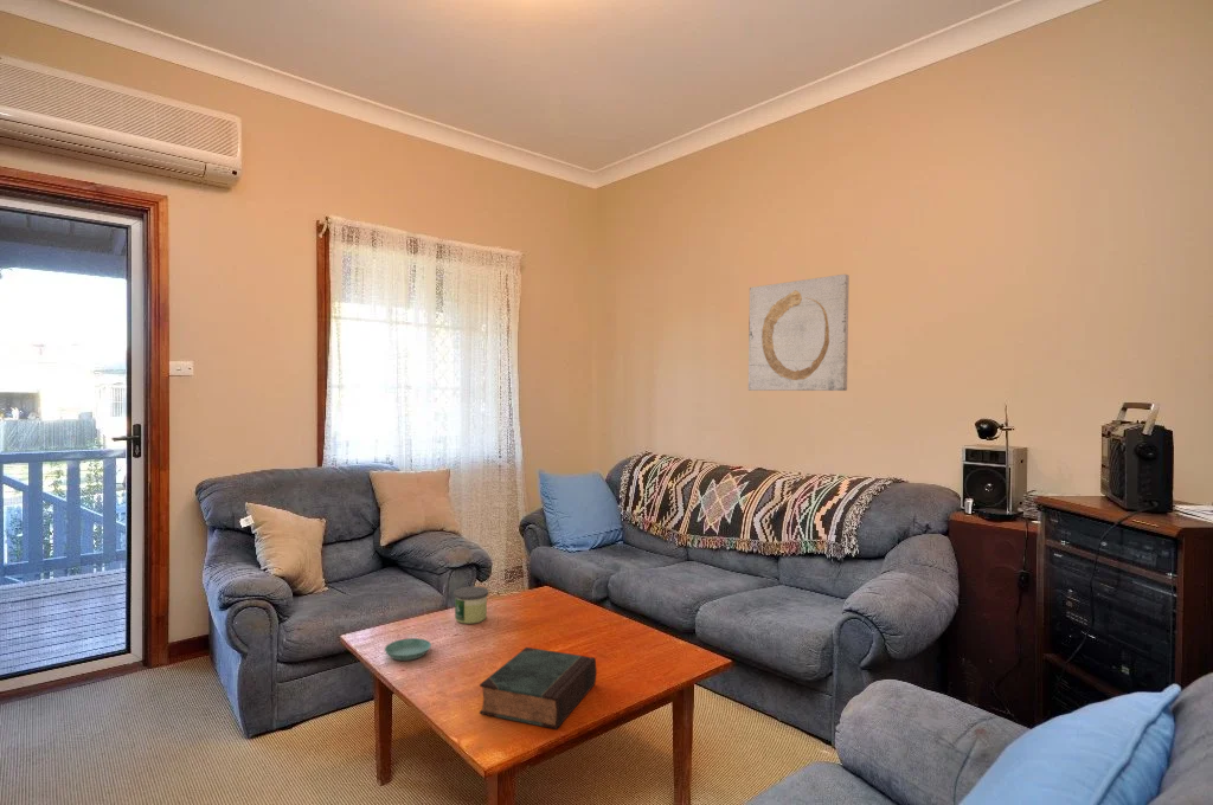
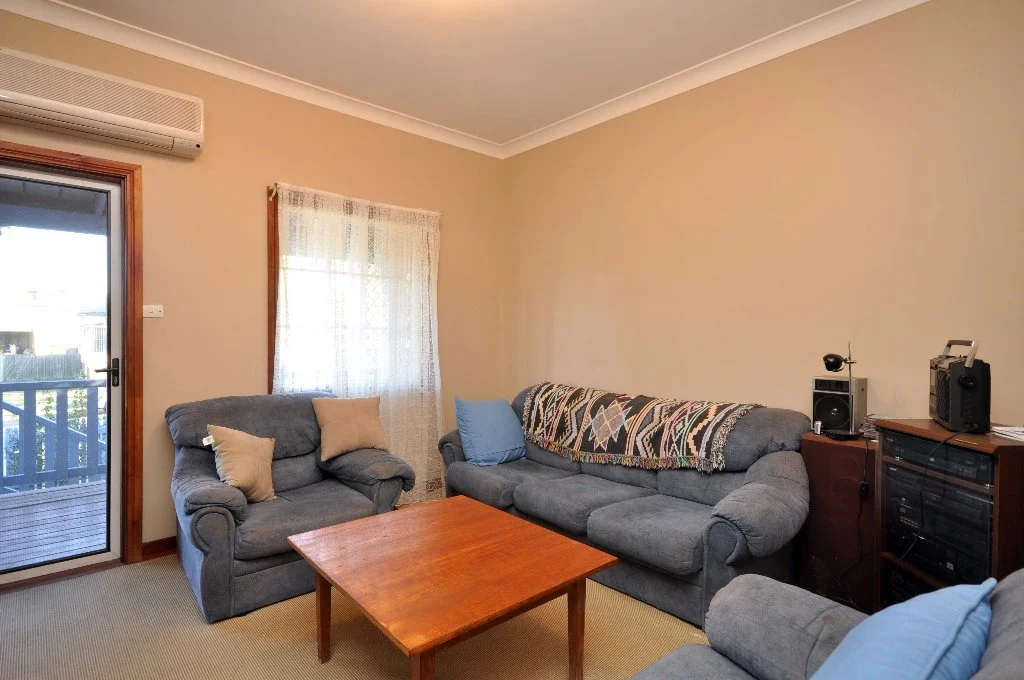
- saucer (407, 650)
- book (540, 684)
- candle (470, 605)
- wall art (795, 335)
